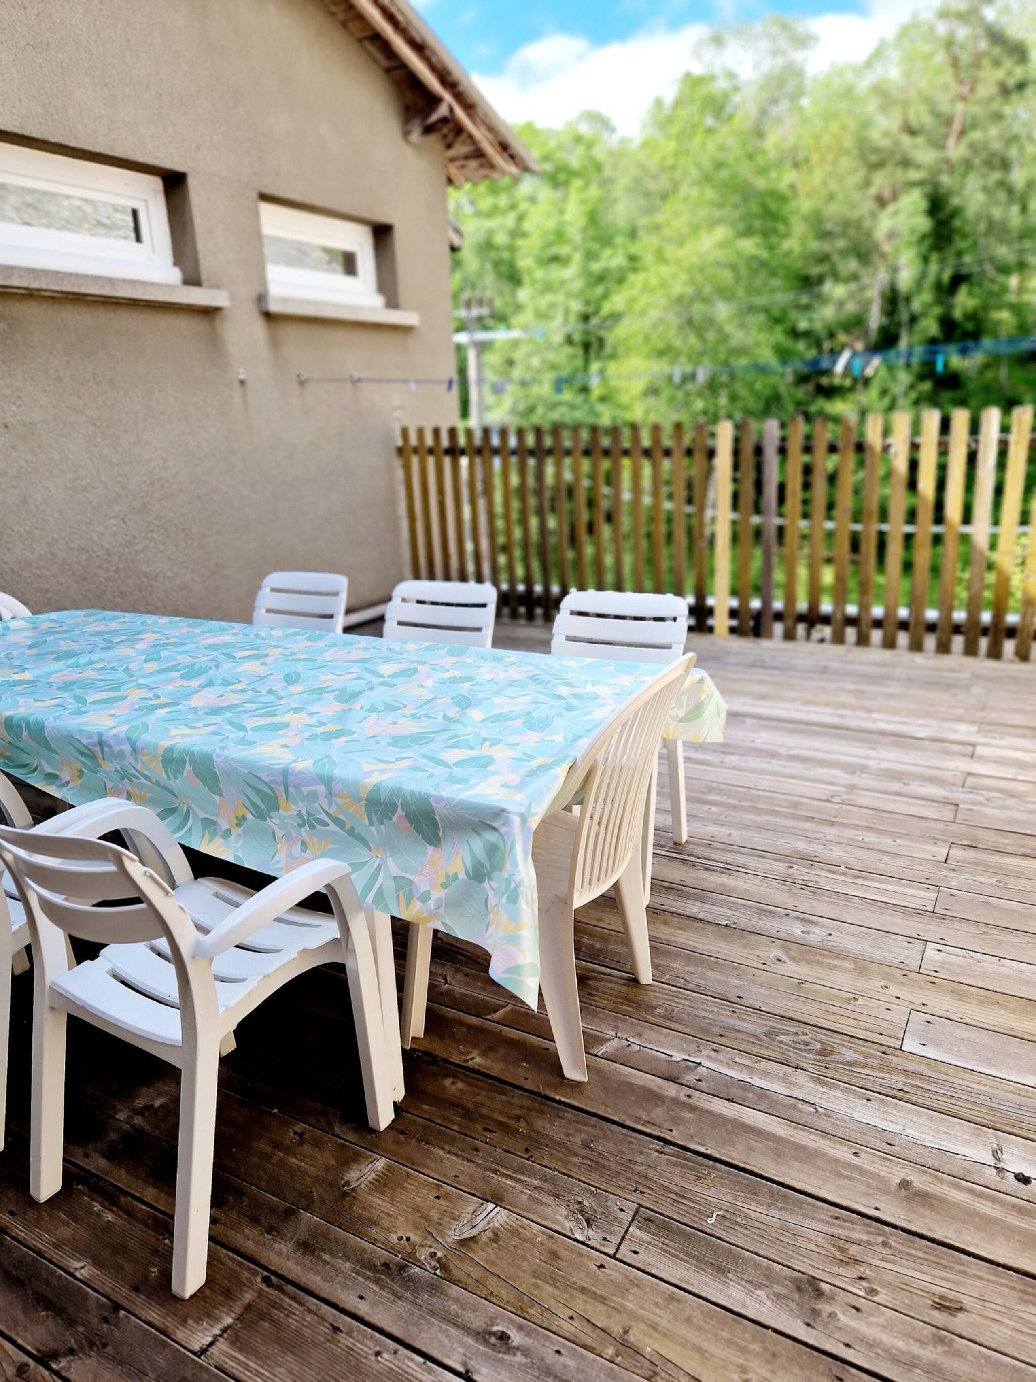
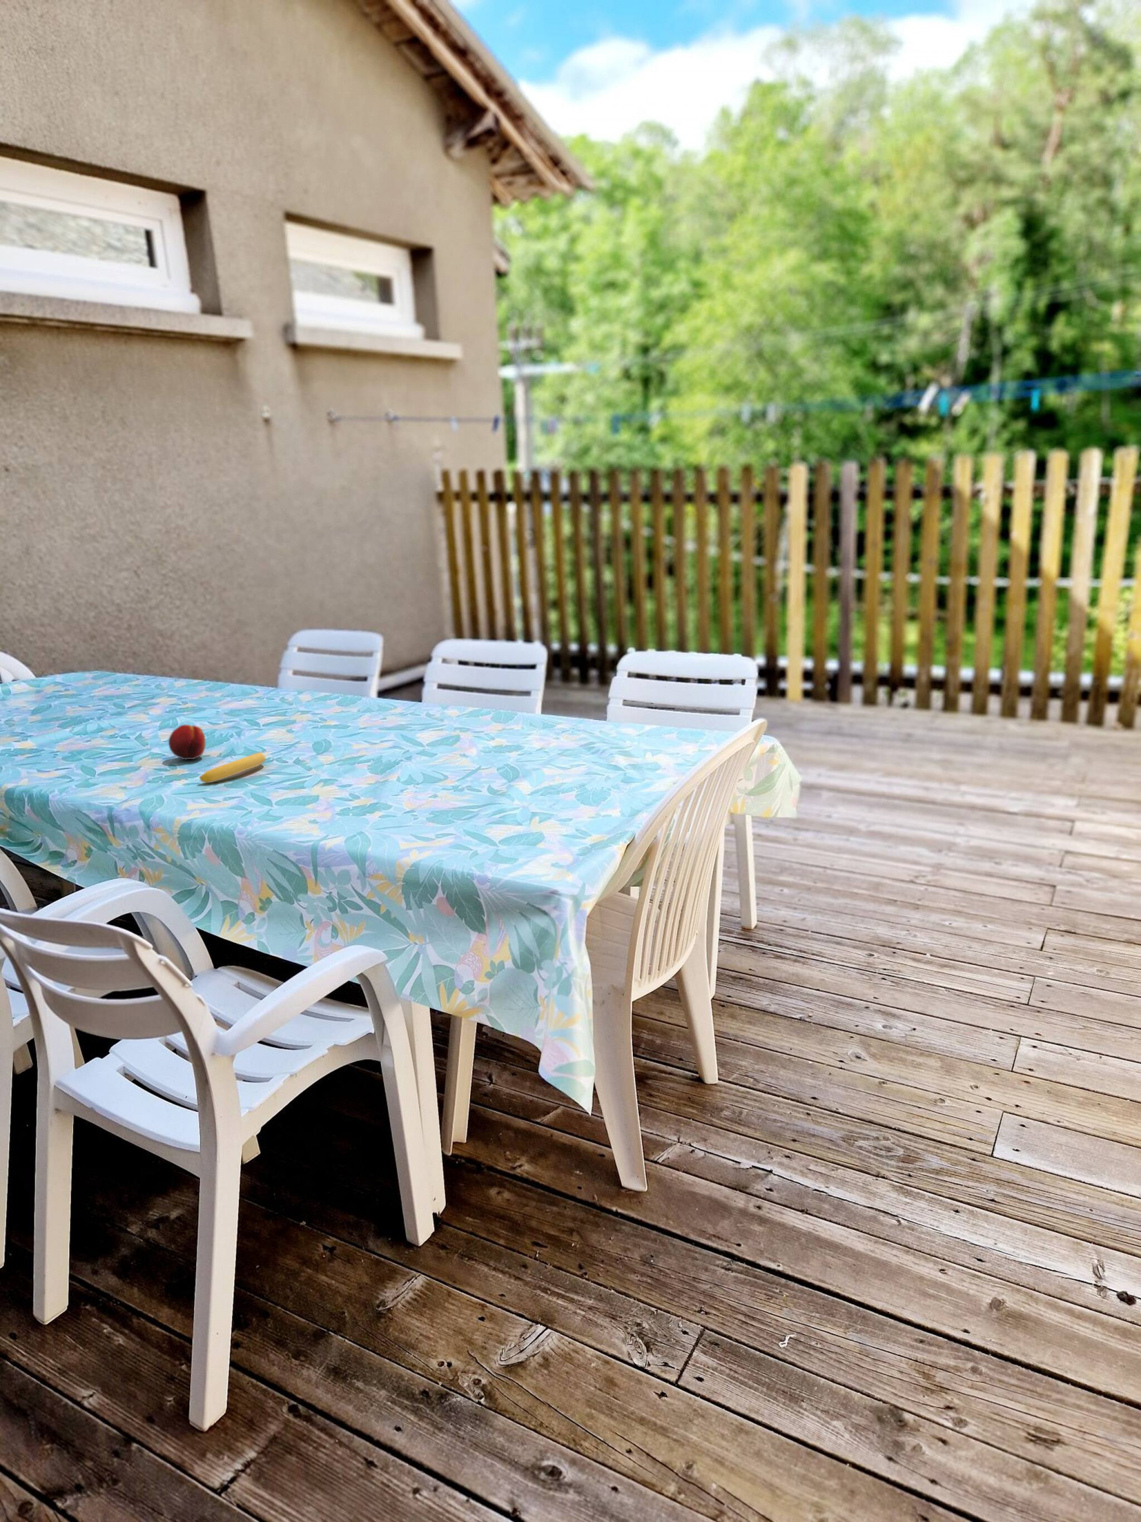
+ banana (236, 765)
+ fruit (187, 742)
